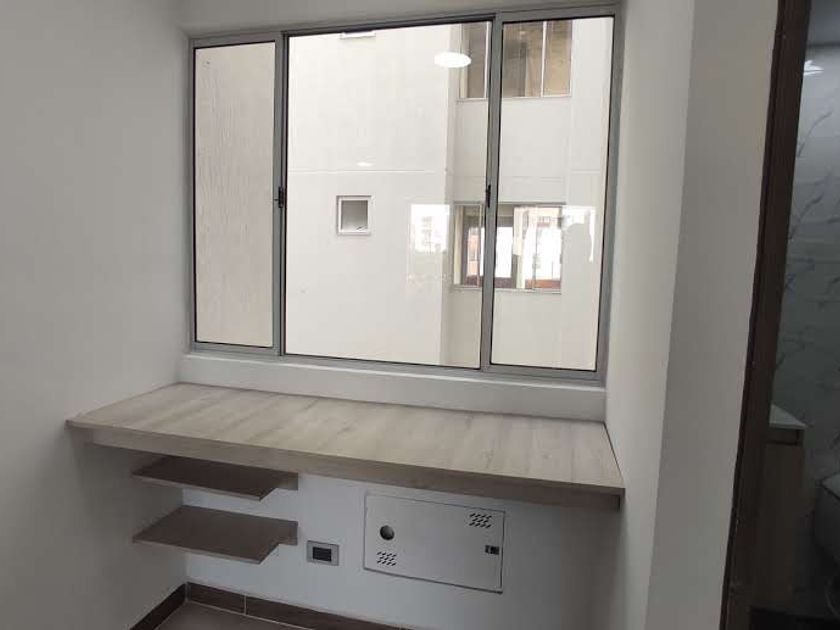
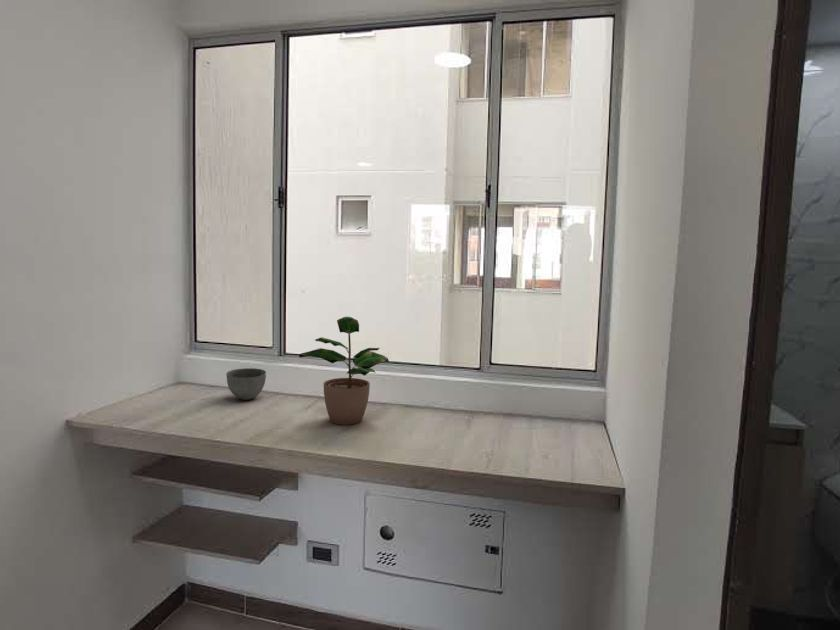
+ potted plant (347, 365)
+ bowl (246, 385)
